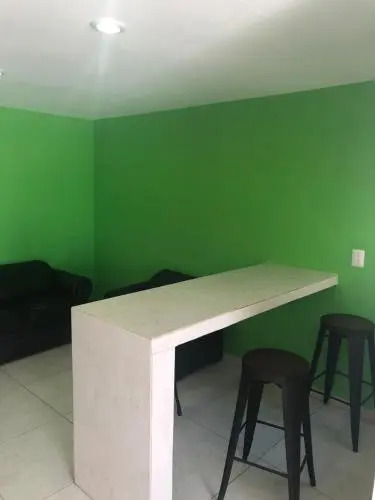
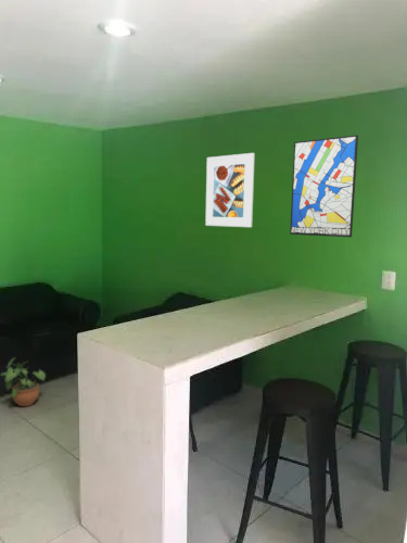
+ wall art (321, 188)
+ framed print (228, 191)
+ potted plant (21, 380)
